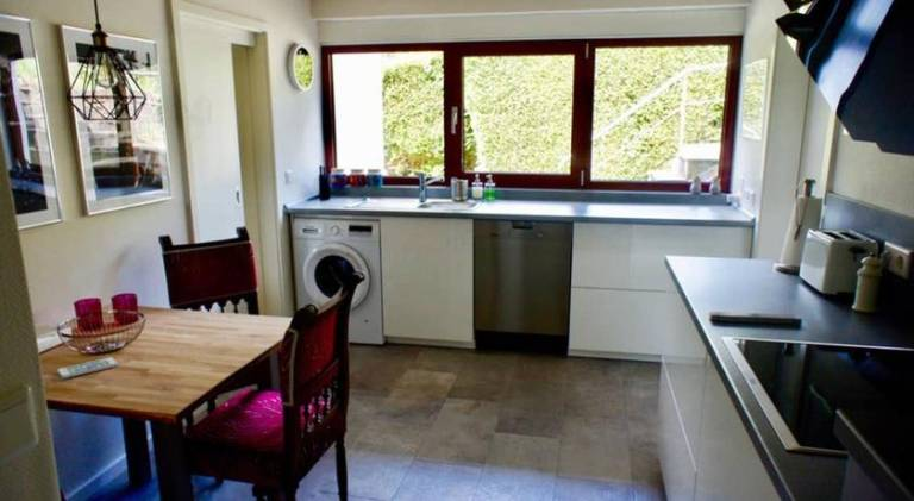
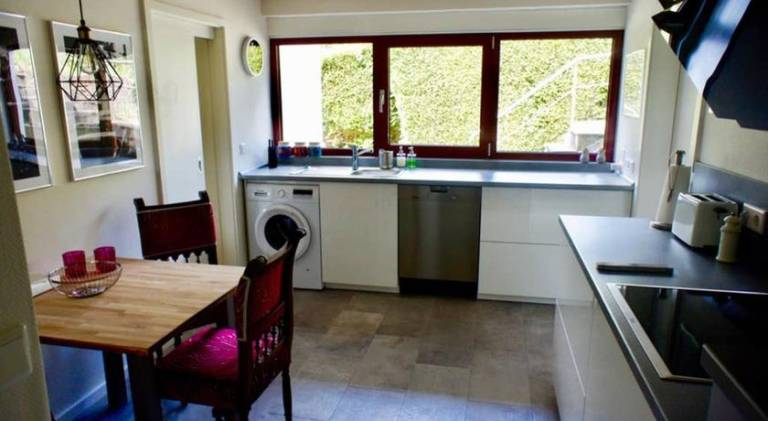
- smartphone (88, 367)
